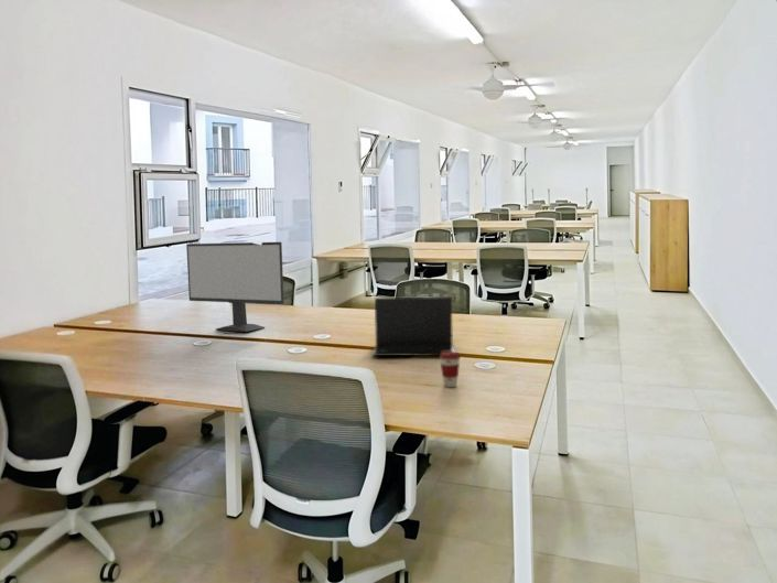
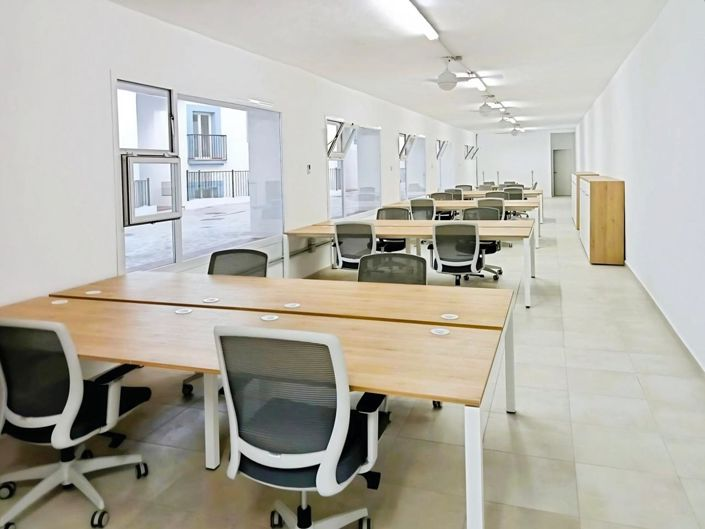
- laptop (413, 325)
- coffee cup (450, 369)
- computer monitor (239, 285)
